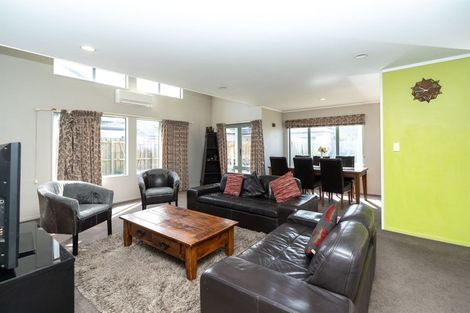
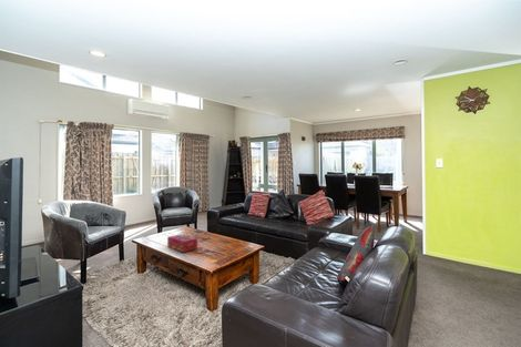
+ tissue box (182, 242)
